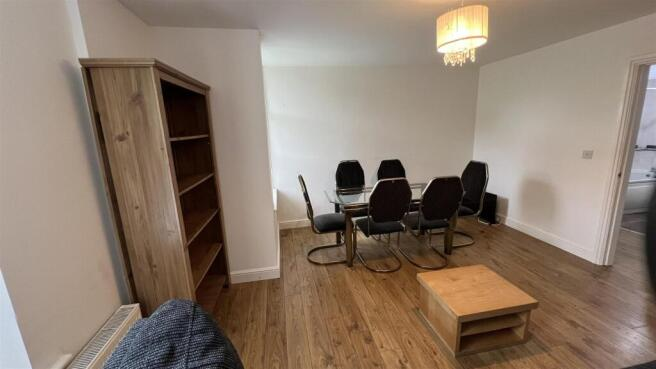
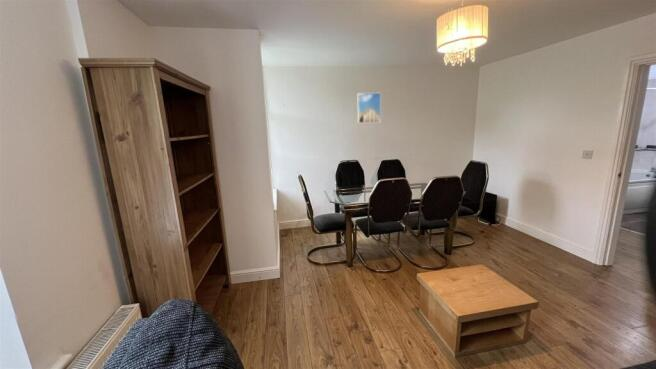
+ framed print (369, 108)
